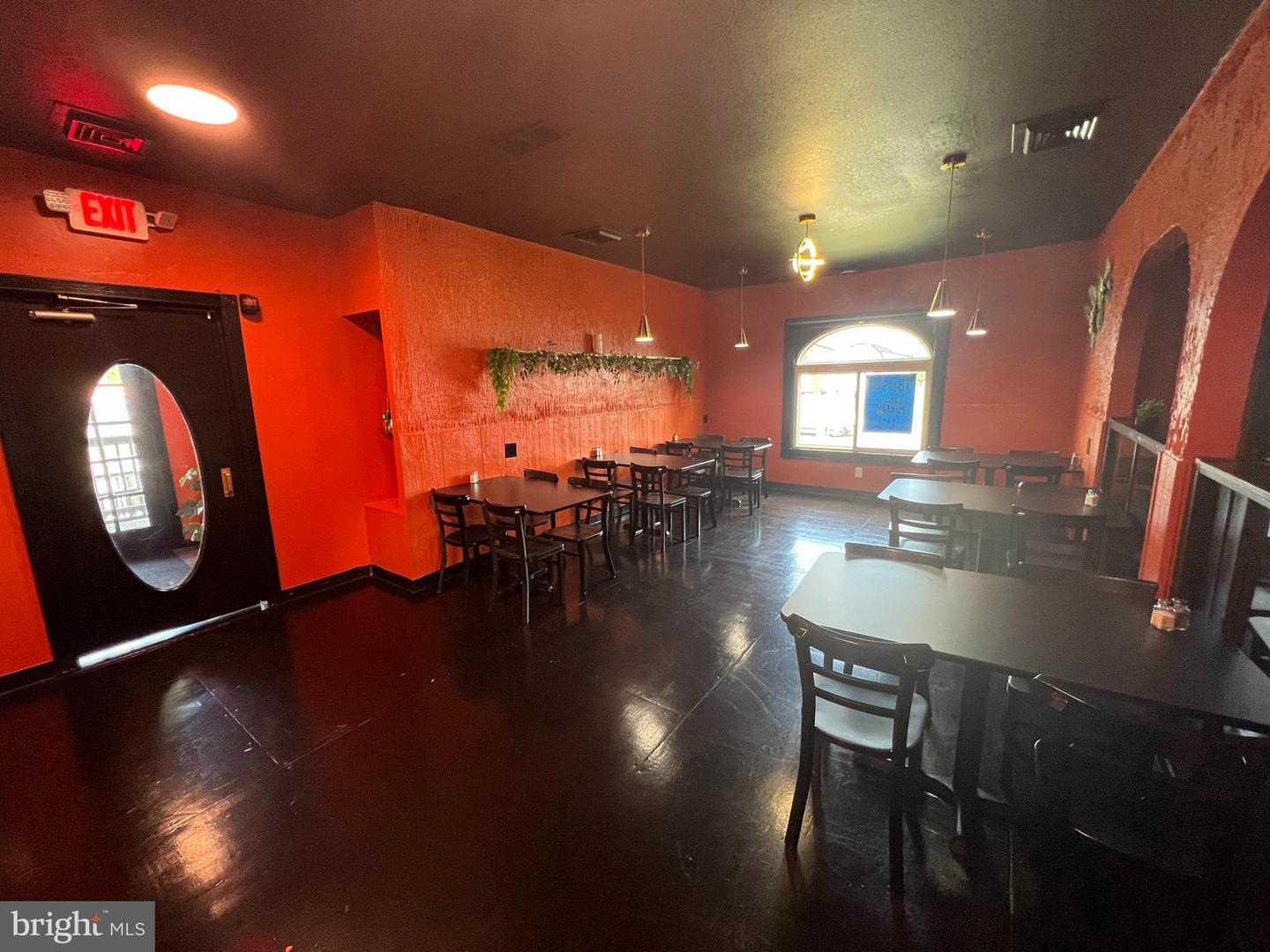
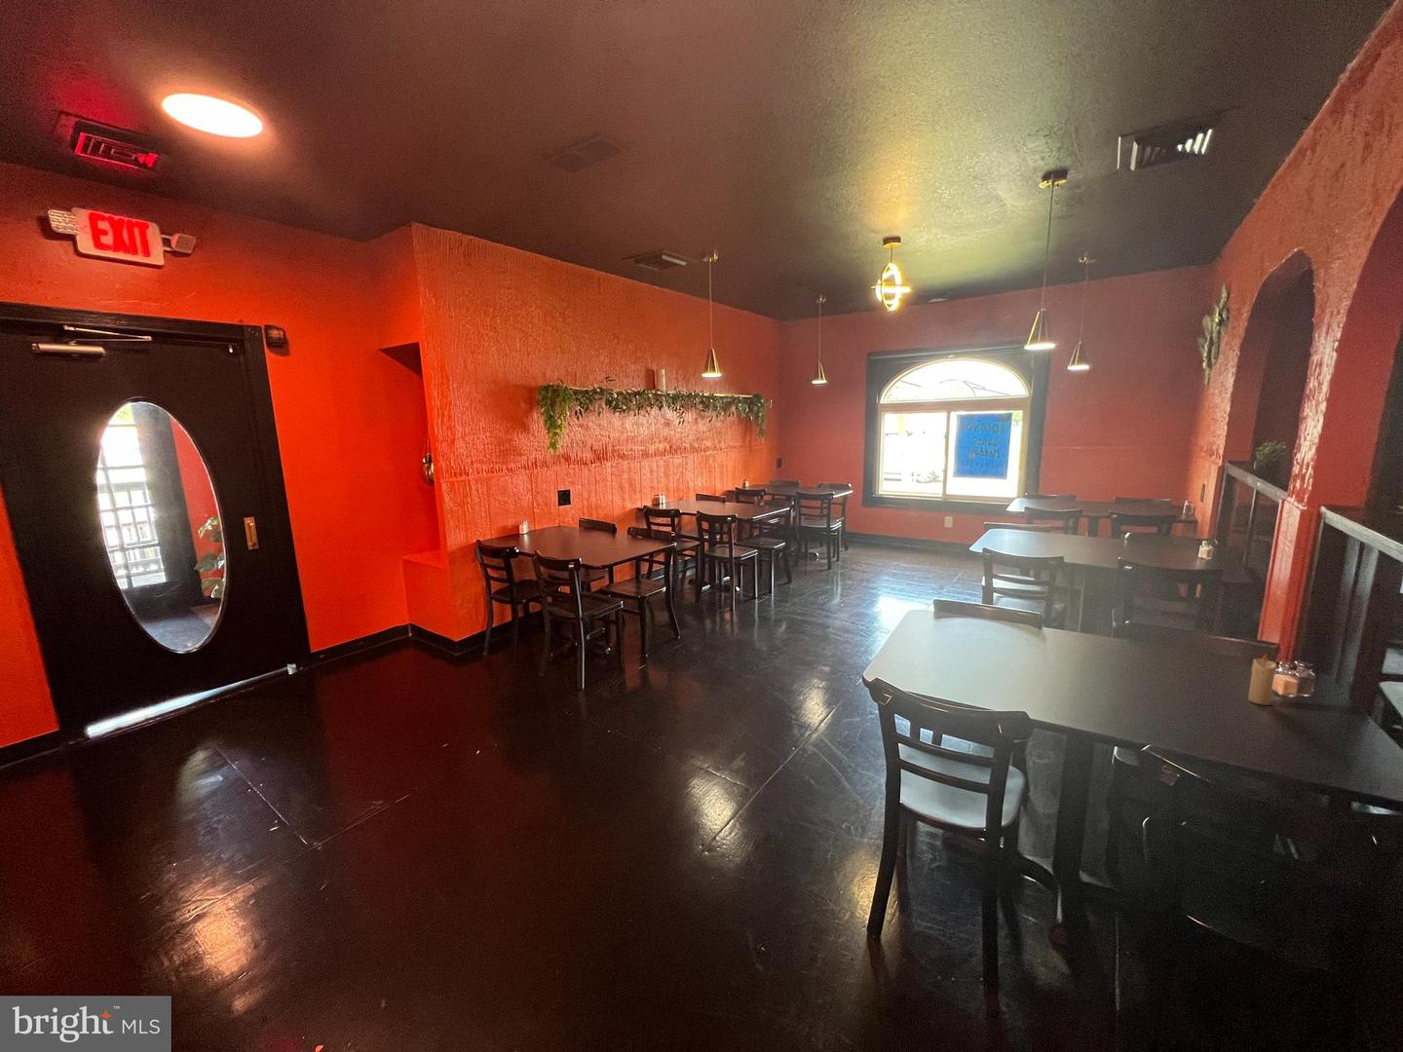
+ candle (1263, 677)
